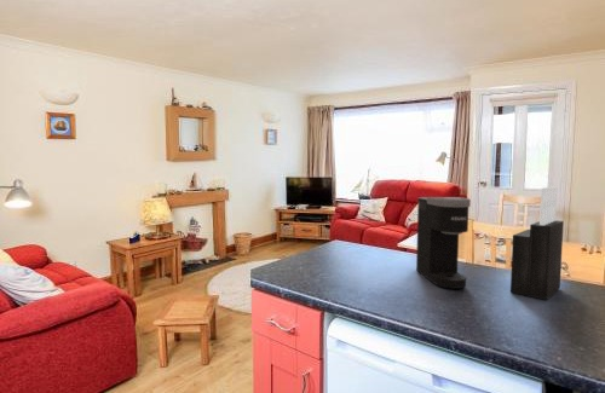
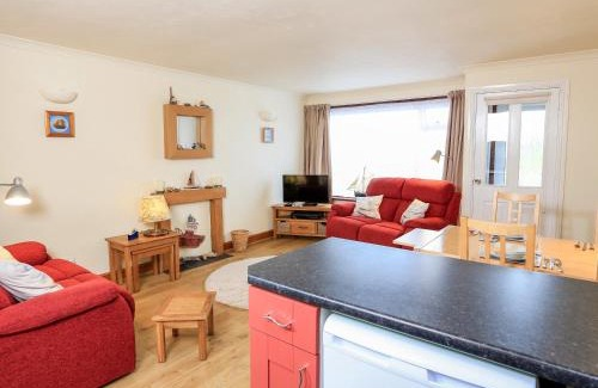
- coffee maker (440, 237)
- knife block (534, 238)
